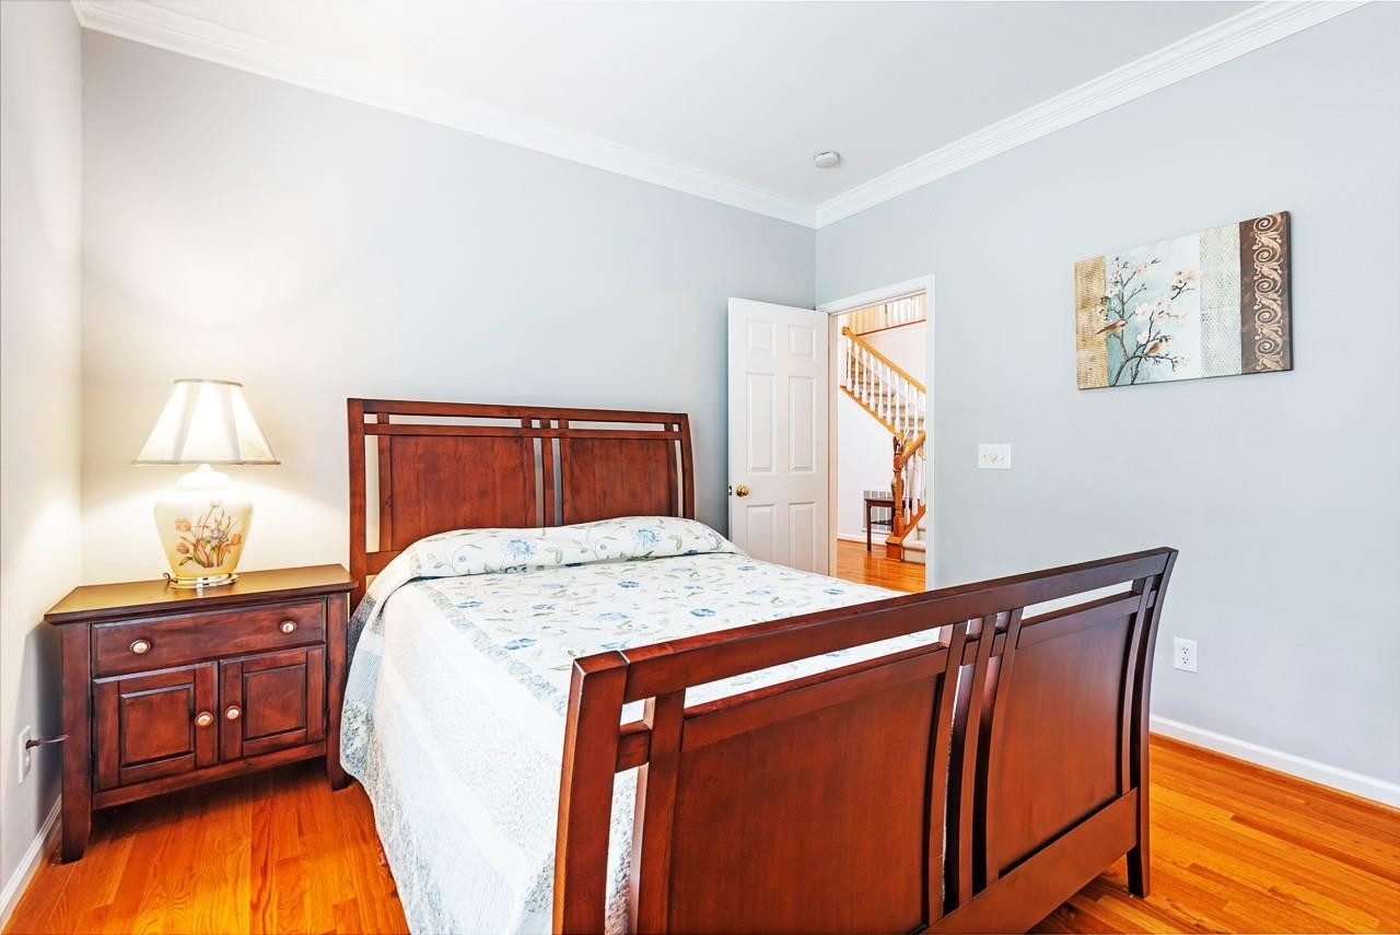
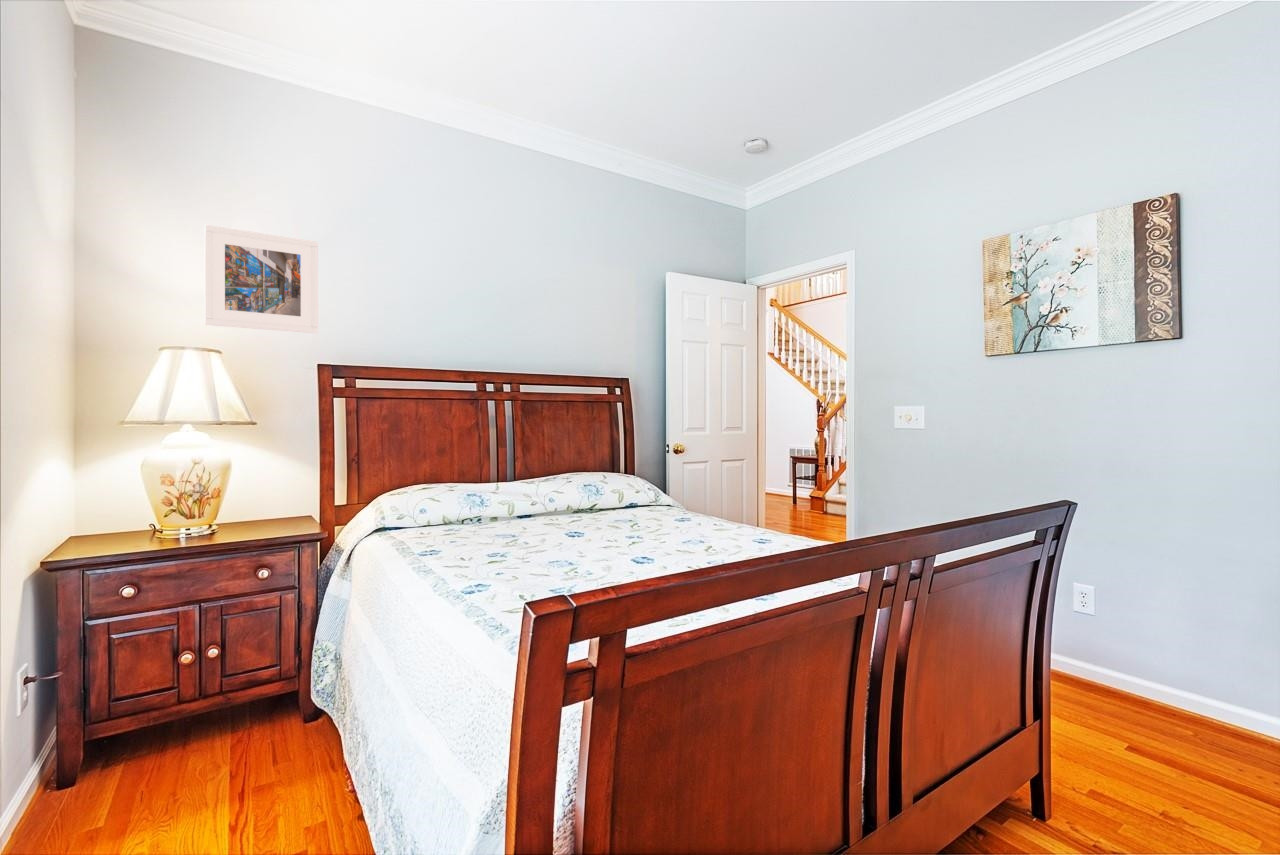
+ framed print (263, 281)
